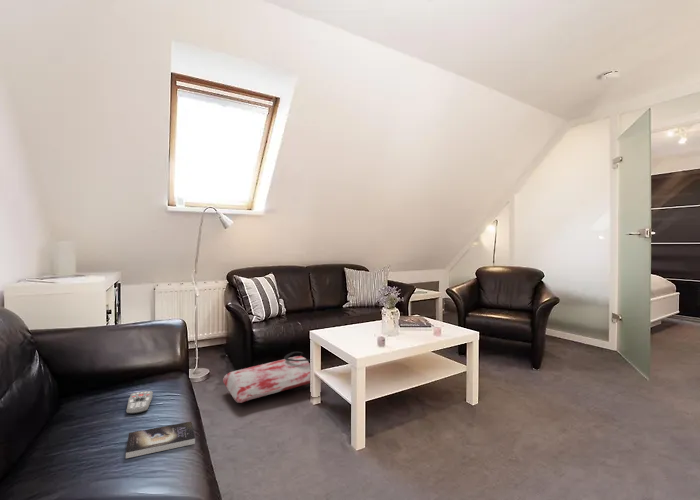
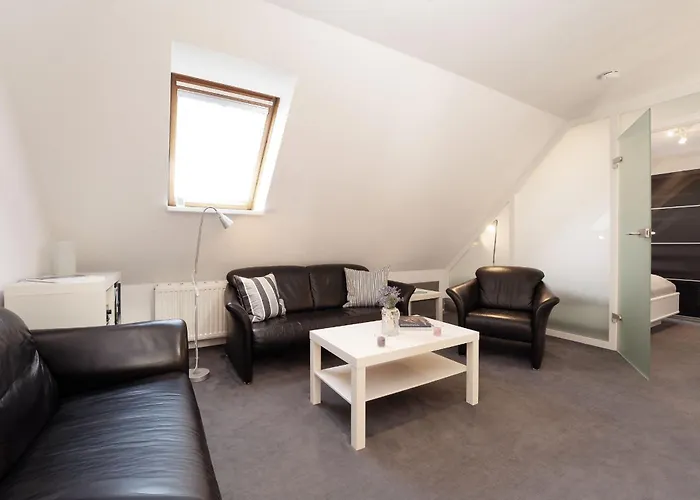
- bag (270, 375)
- remote control (139, 402)
- book (161, 438)
